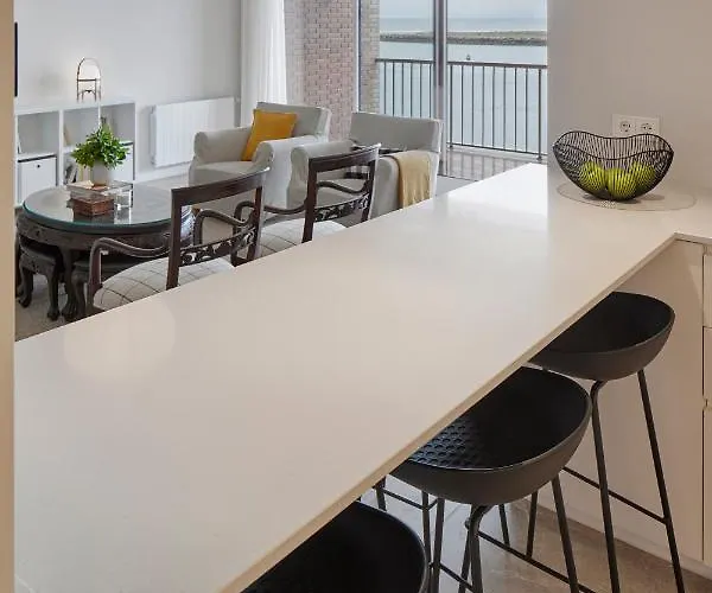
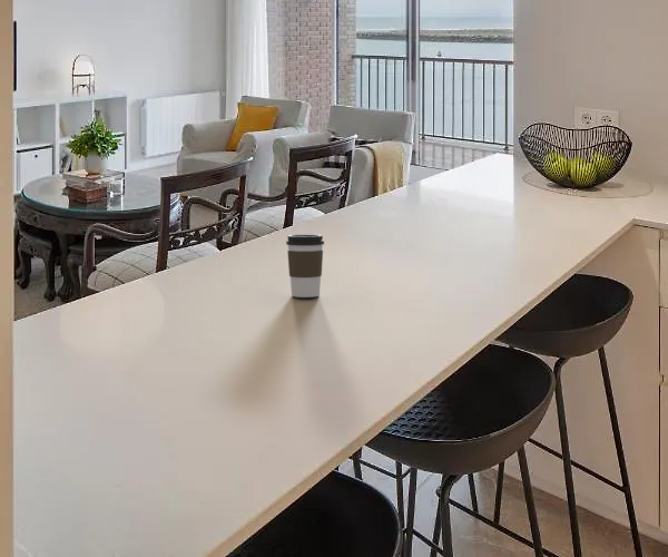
+ coffee cup (305, 265)
